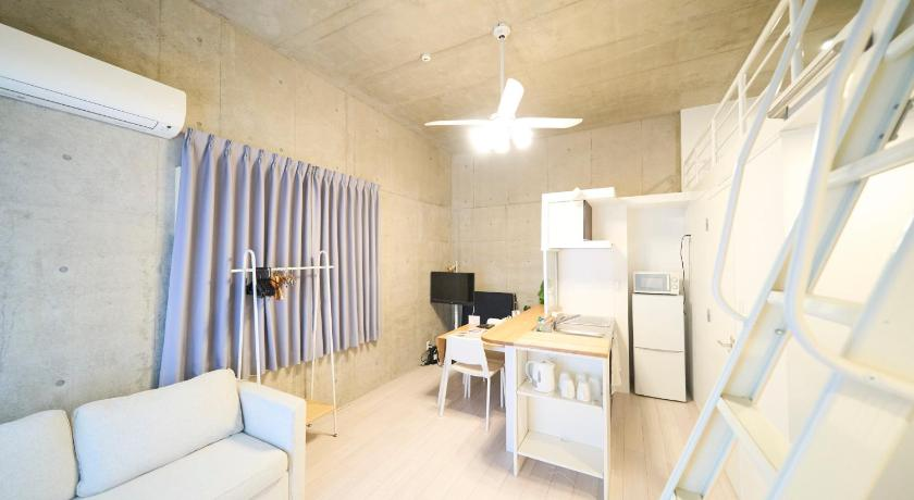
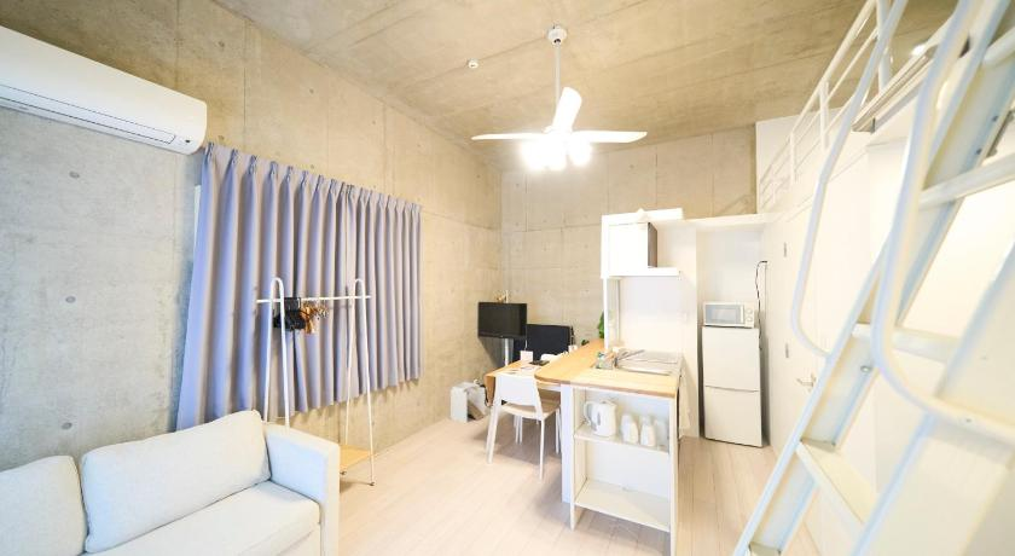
+ staircase (468, 401)
